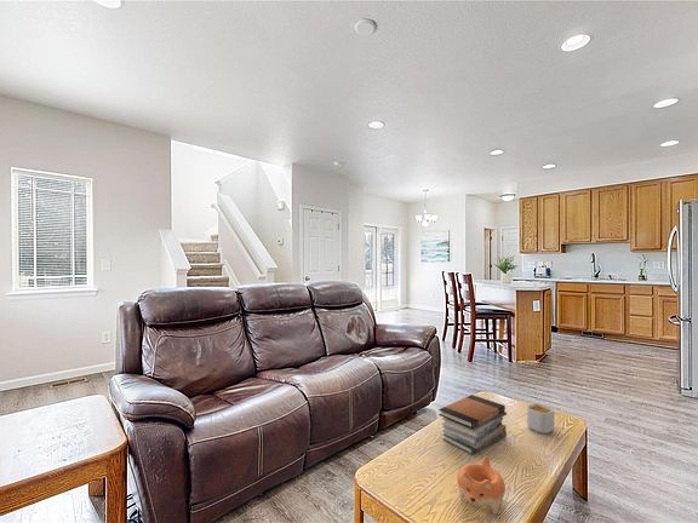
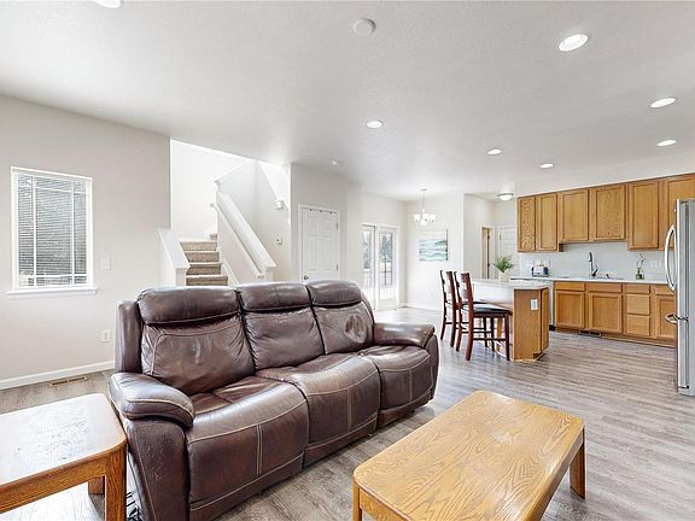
- mug (543, 416)
- bowl (480, 484)
- book stack (473, 423)
